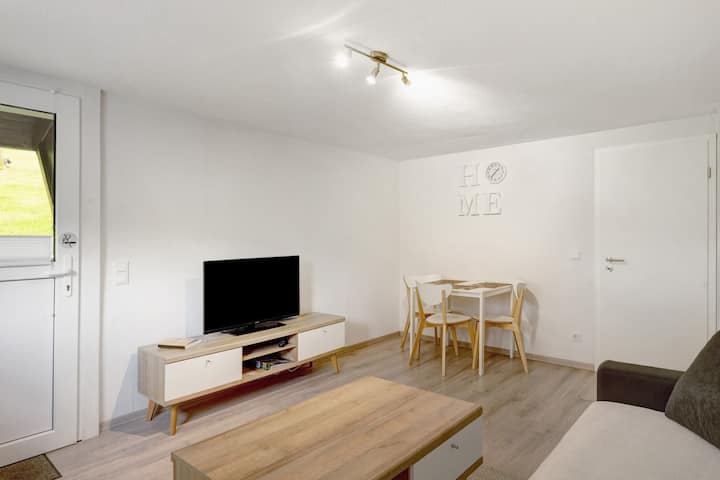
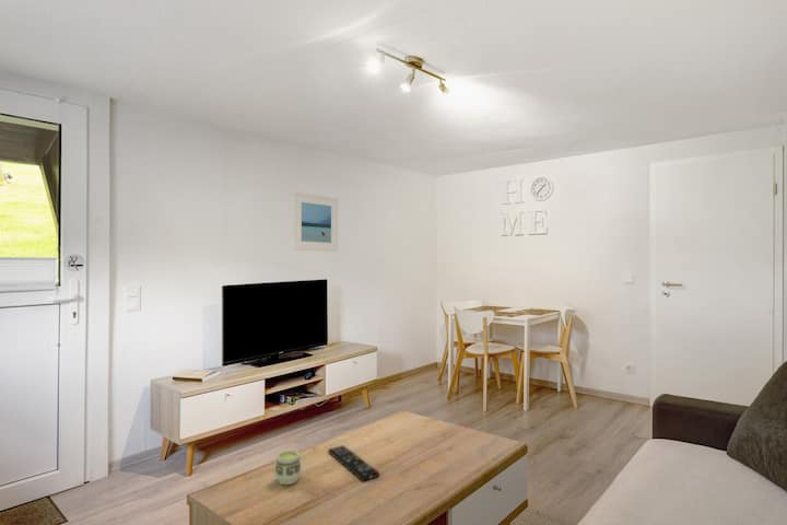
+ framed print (316, 223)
+ remote control (352, 460)
+ cup (287, 467)
